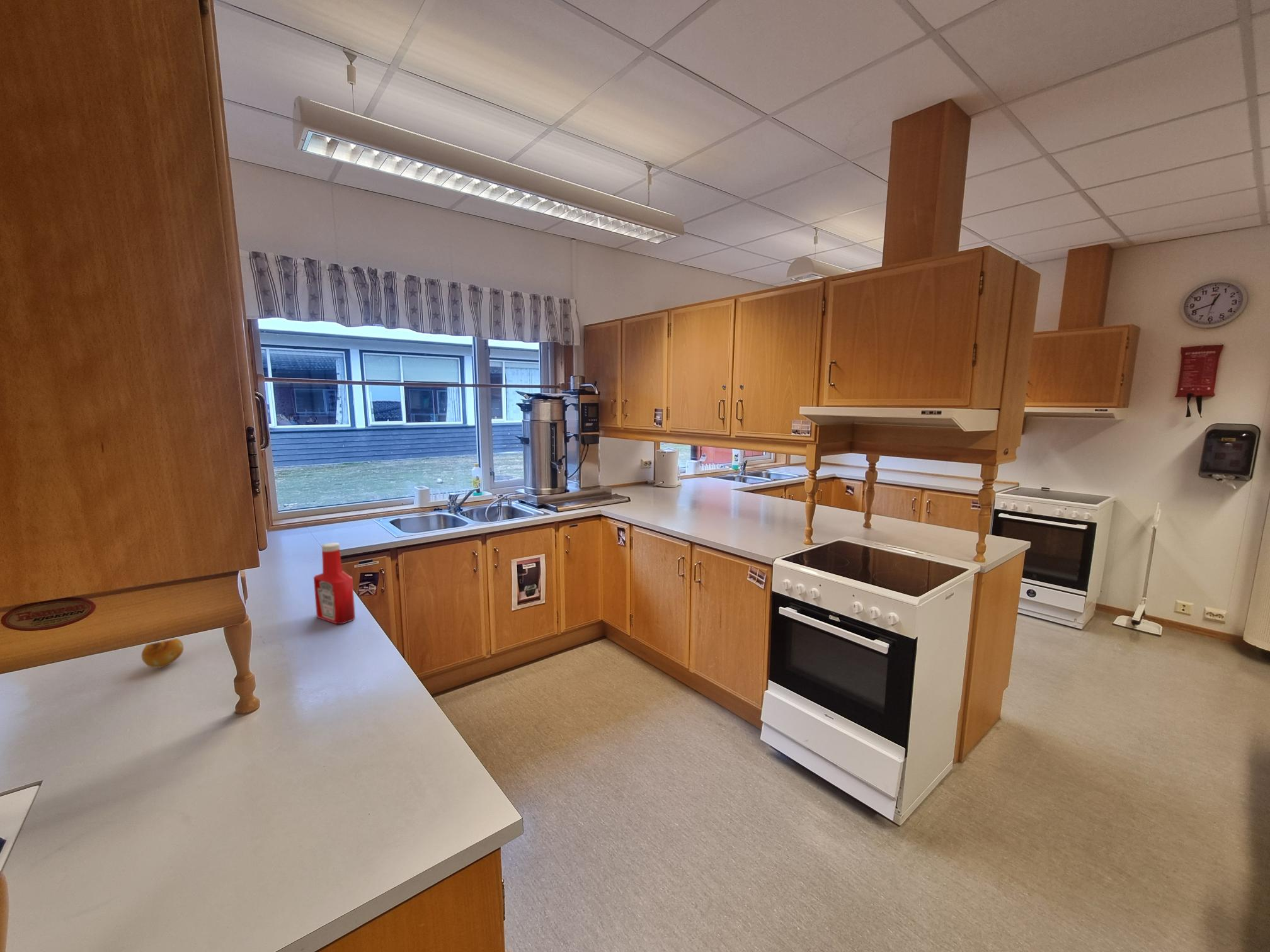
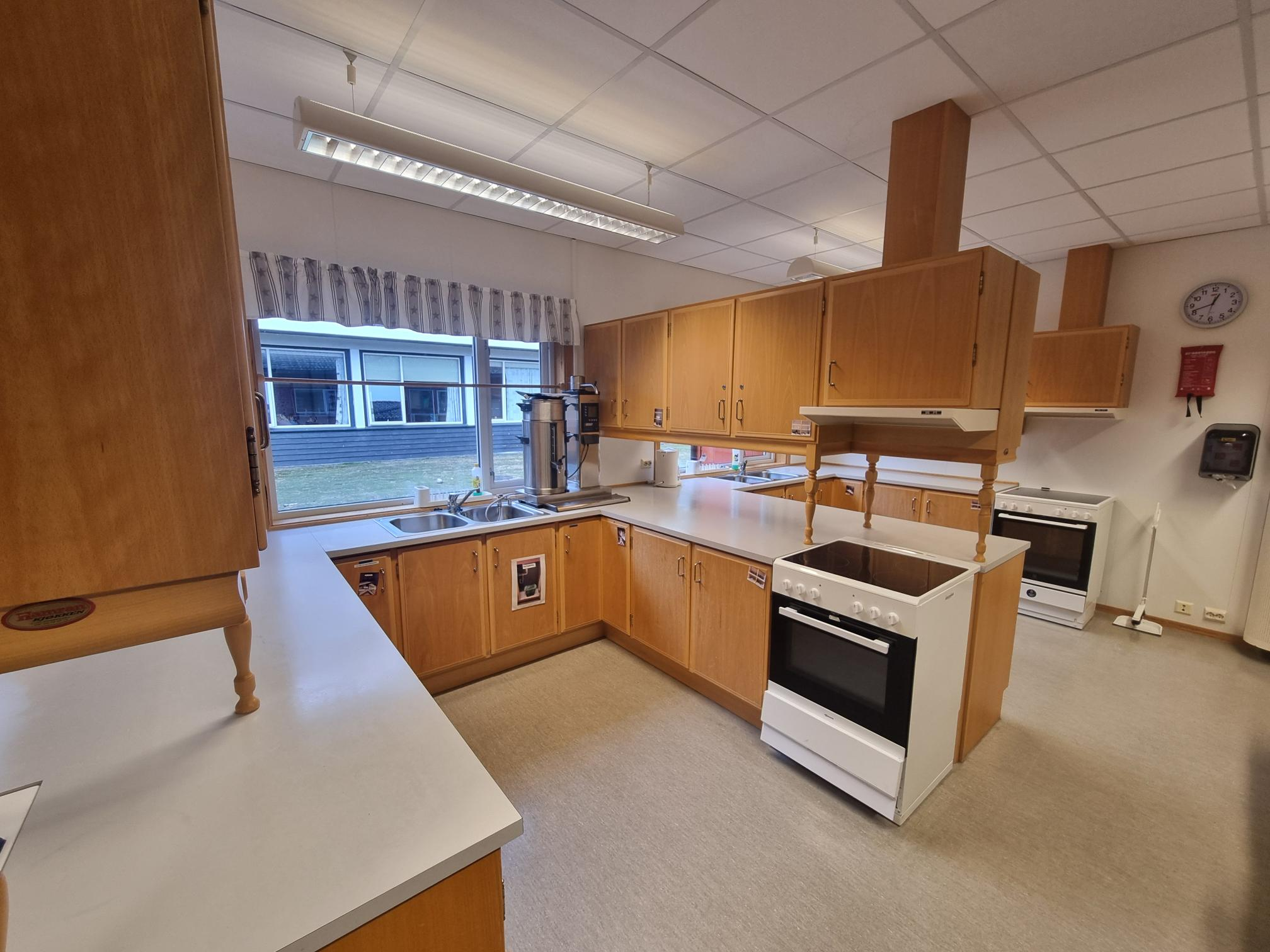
- soap bottle (333, 581)
- fruit (162, 651)
